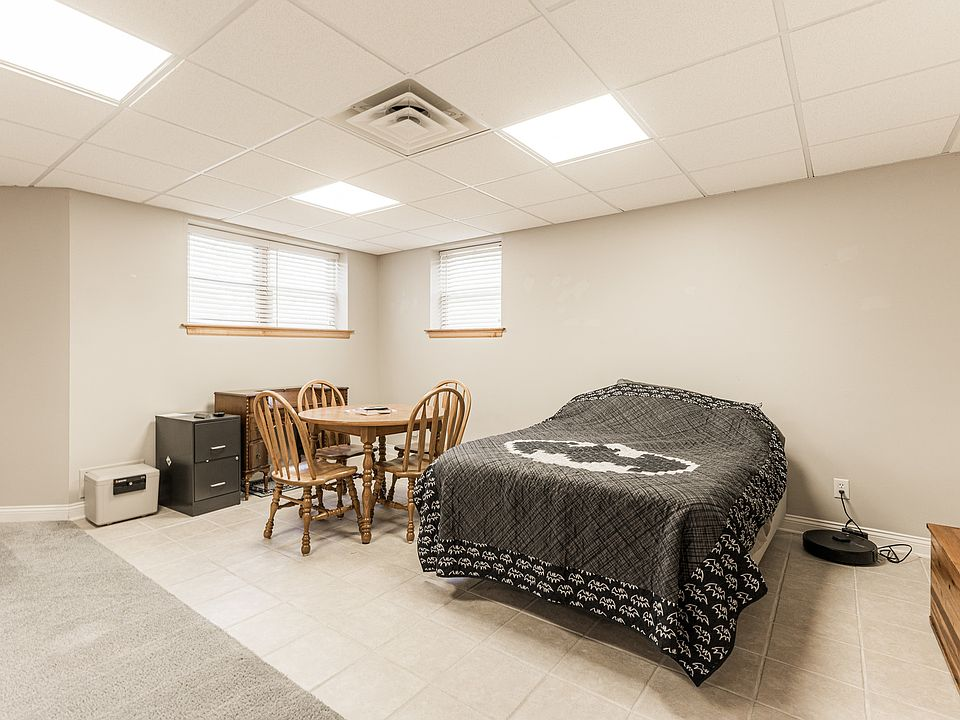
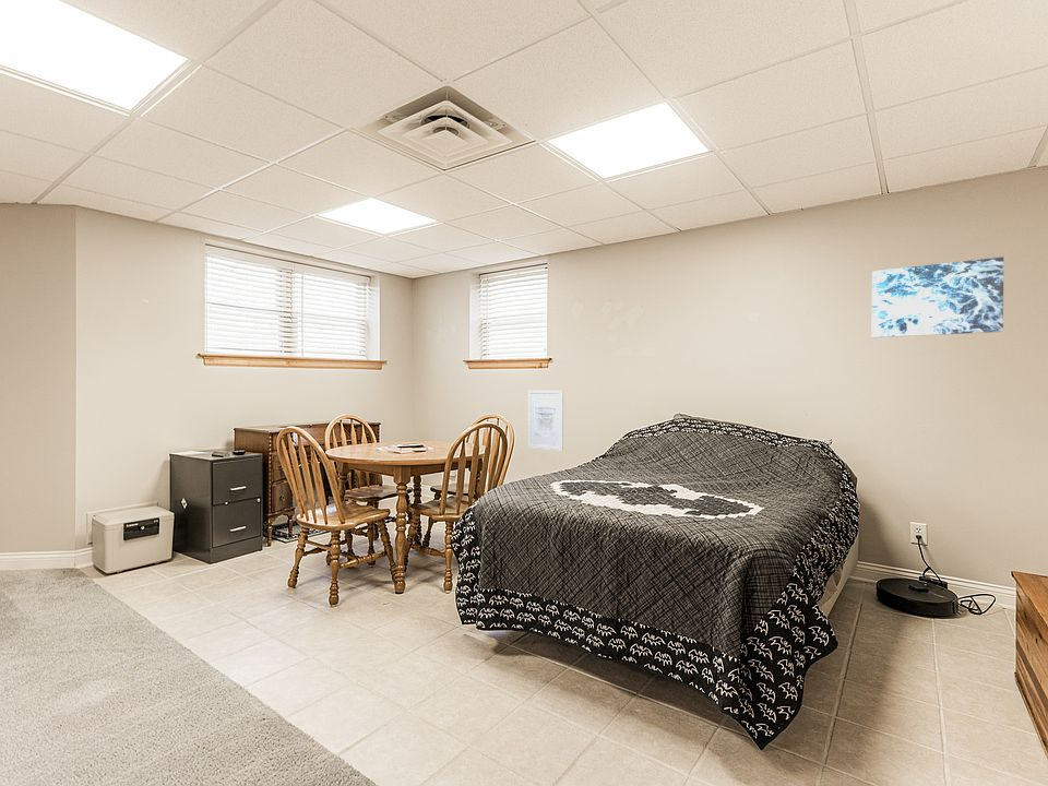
+ wall art (545, 419)
+ wall art (933, 299)
